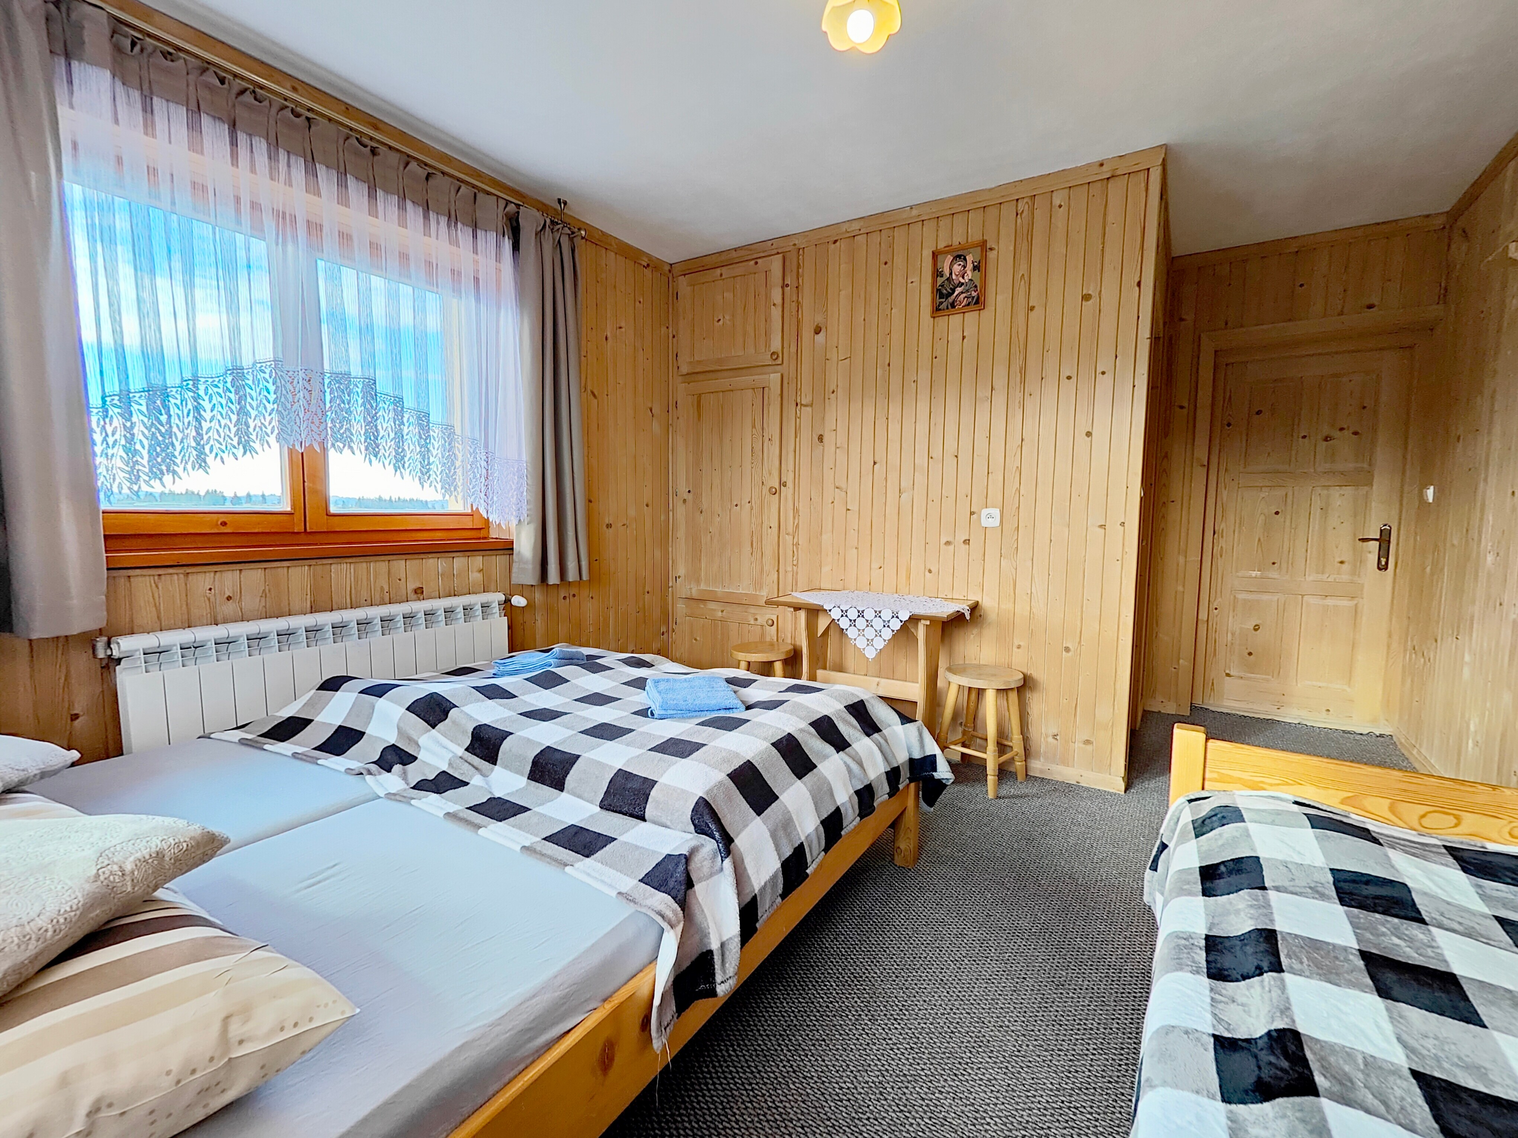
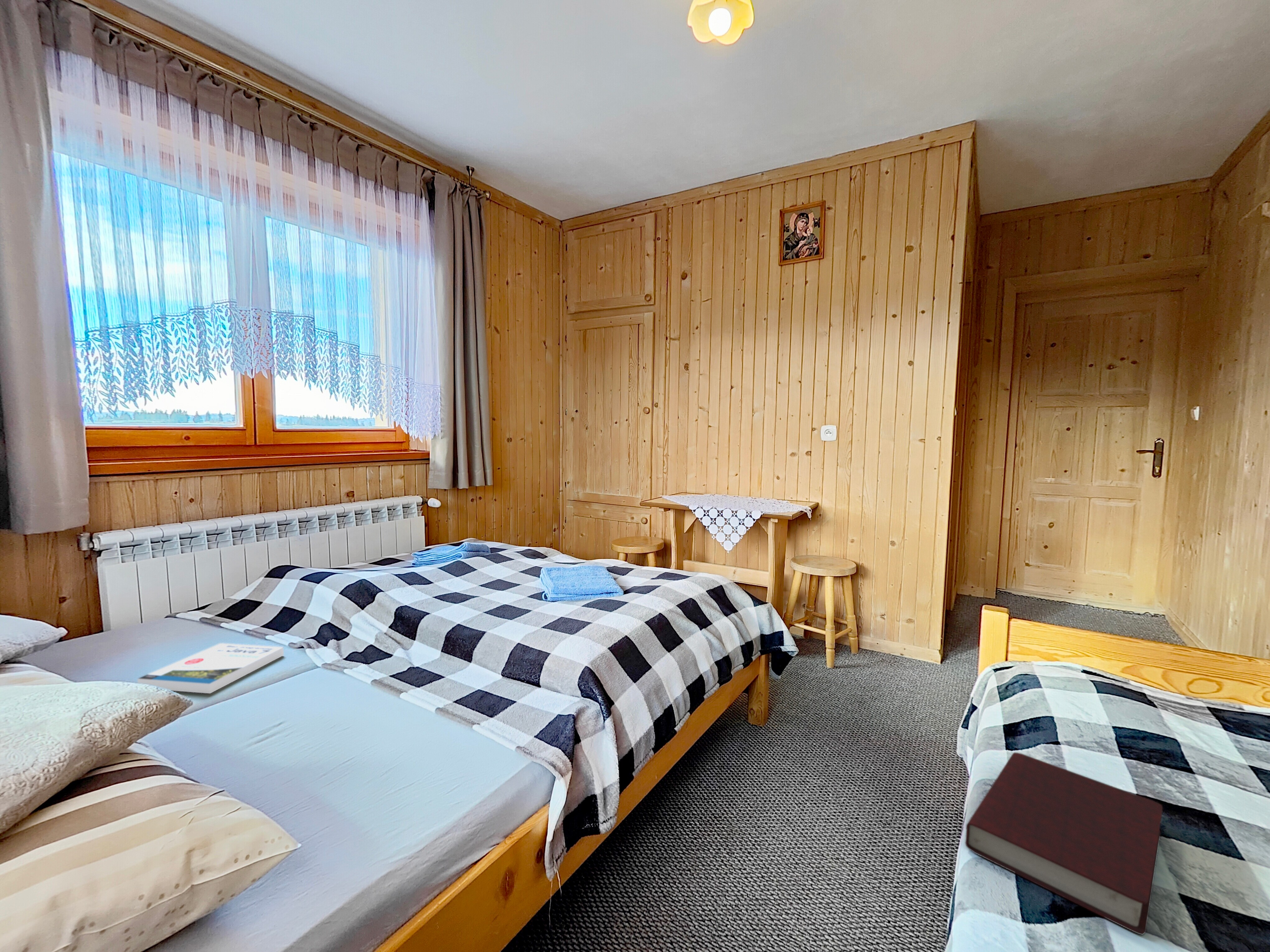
+ book (216, 666)
+ book (1066, 826)
